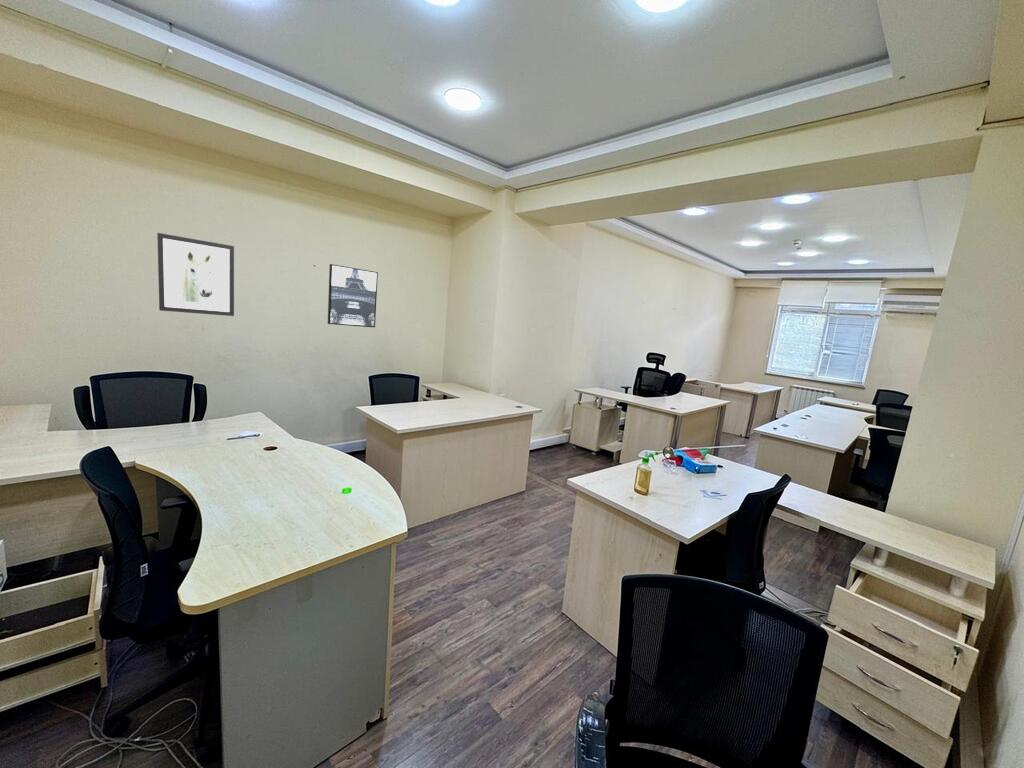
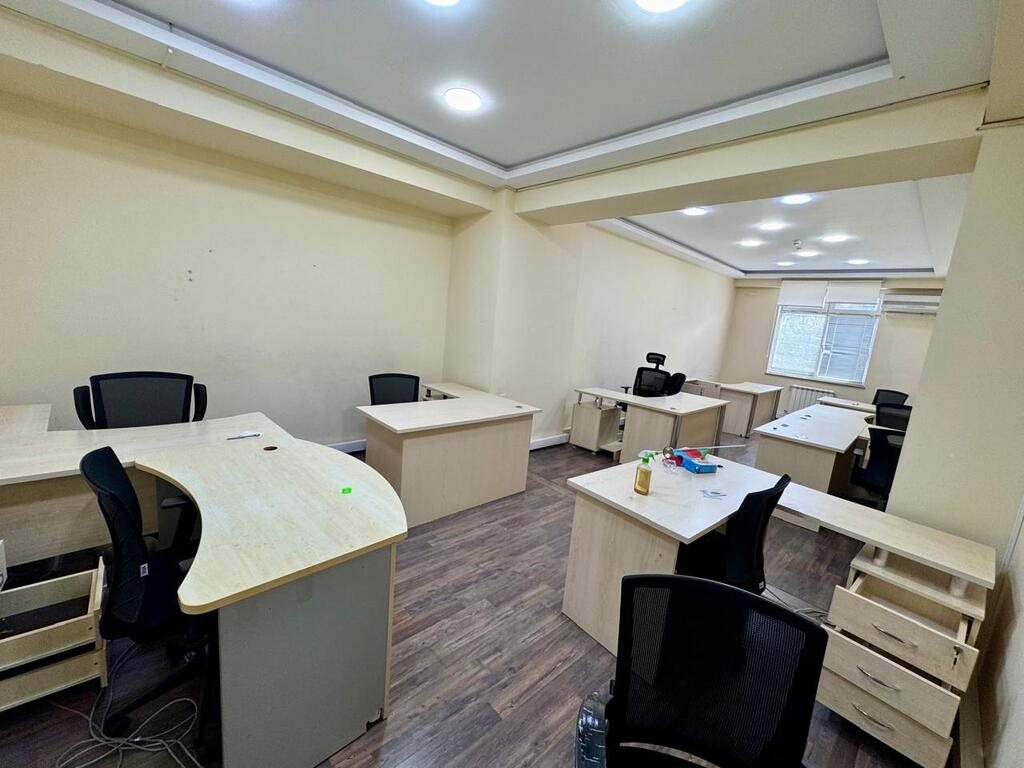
- wall art (353, 297)
- wall art (197, 277)
